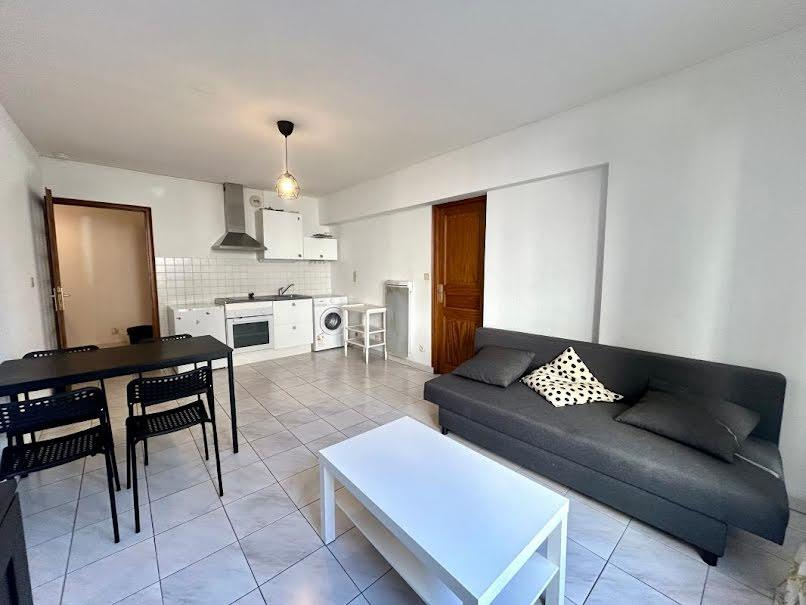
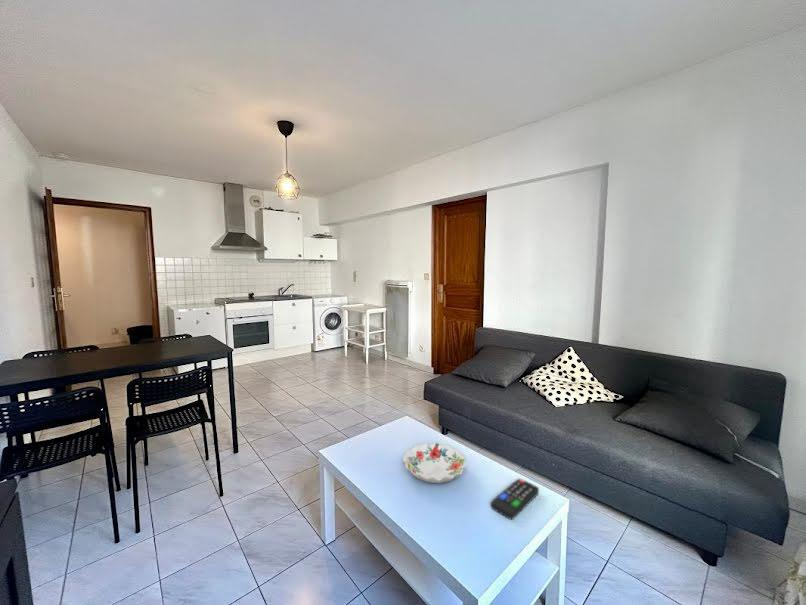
+ remote control (515, 496)
+ decorative bowl (434, 465)
